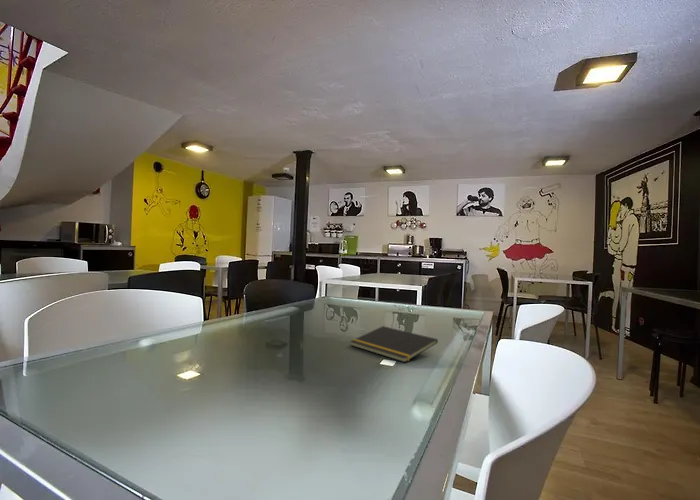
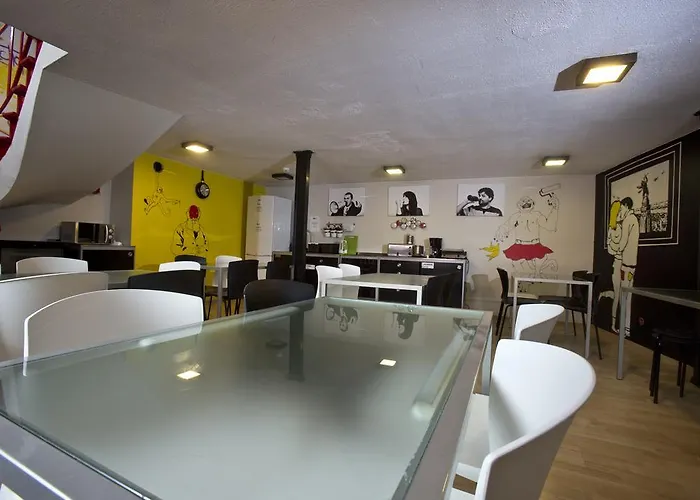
- notepad (392, 342)
